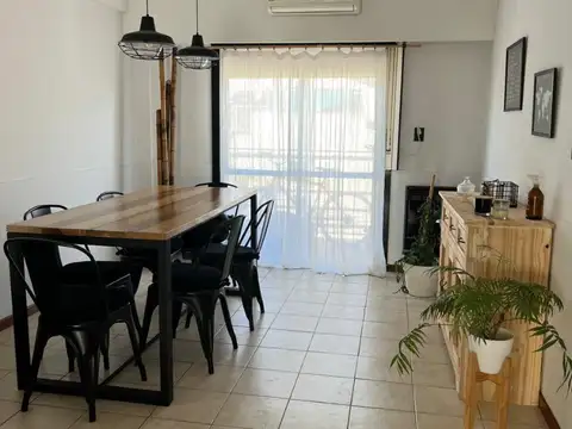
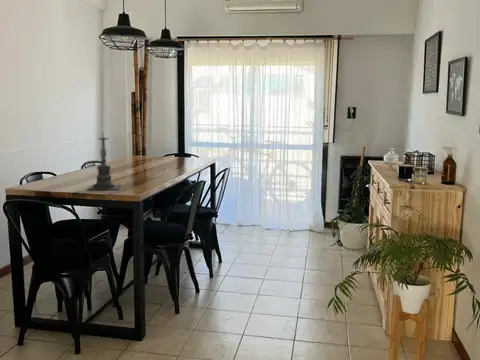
+ candle holder (103, 158)
